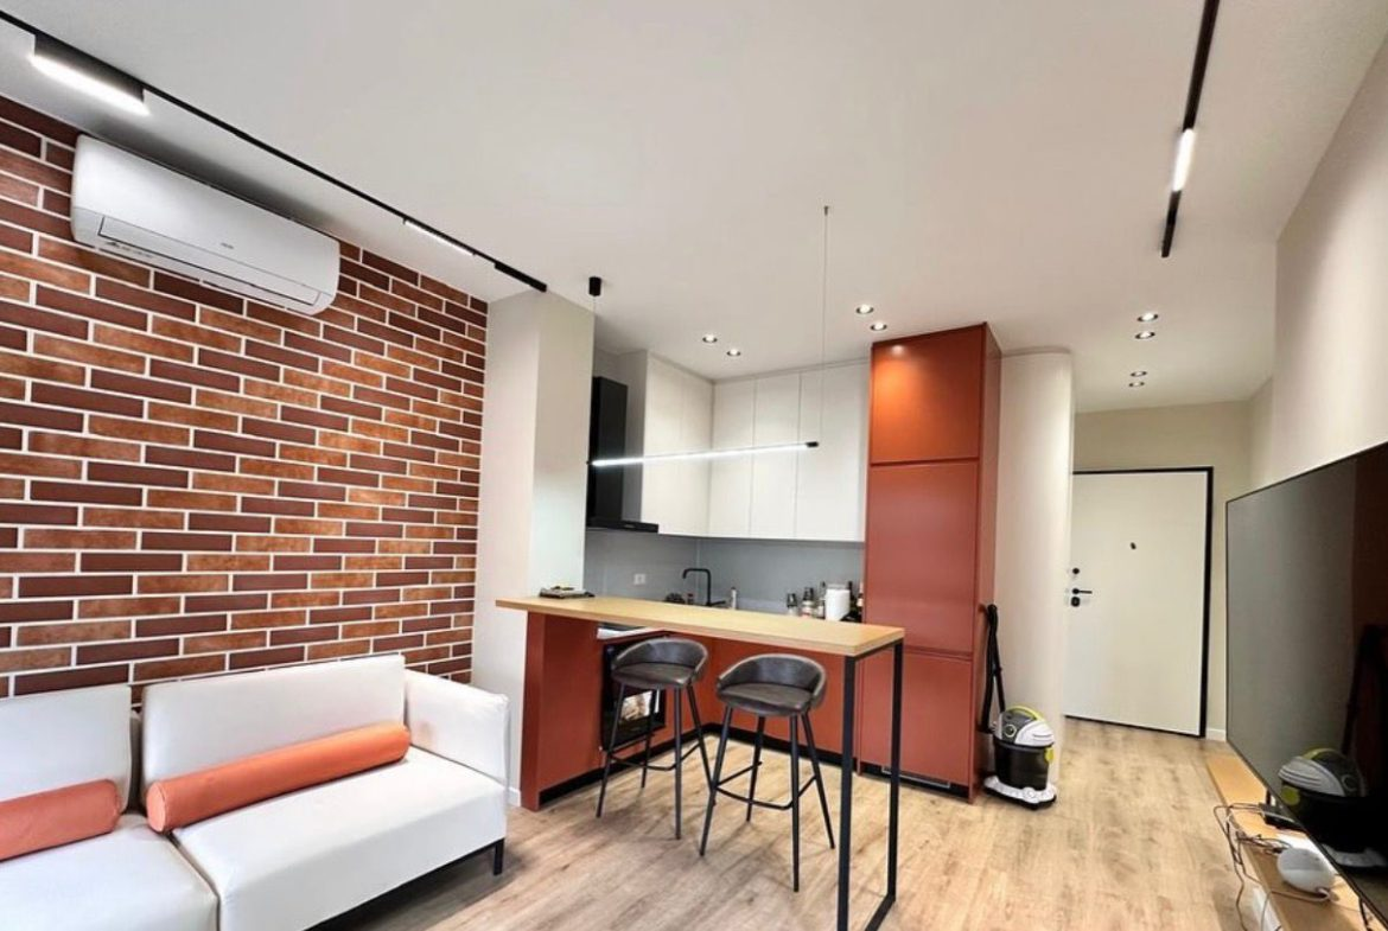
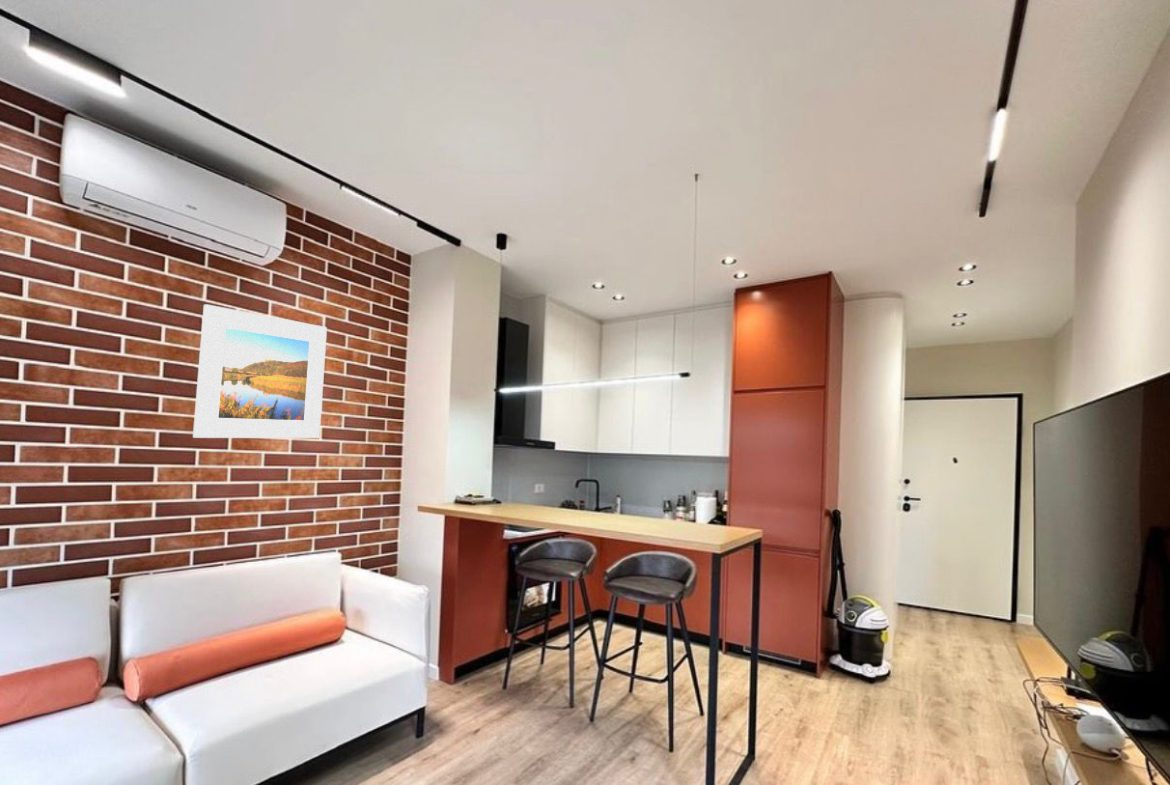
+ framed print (266, 376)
